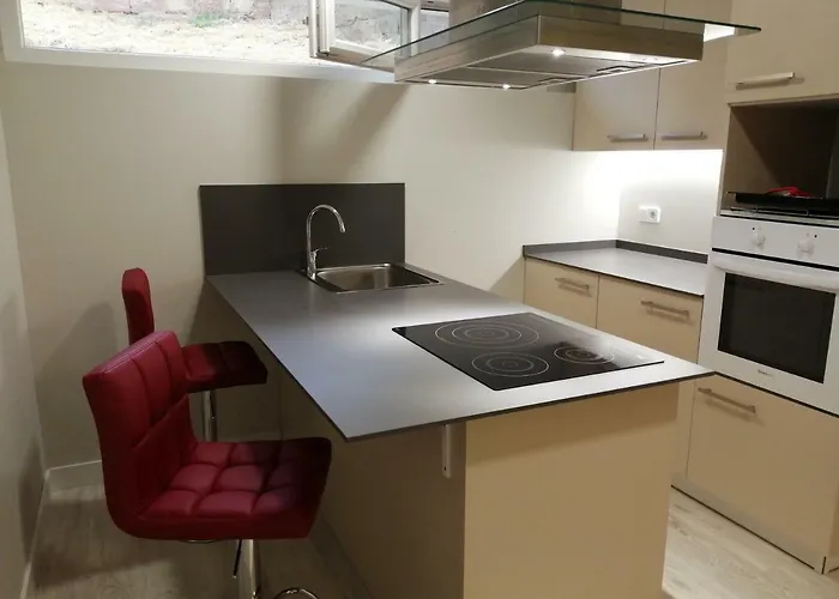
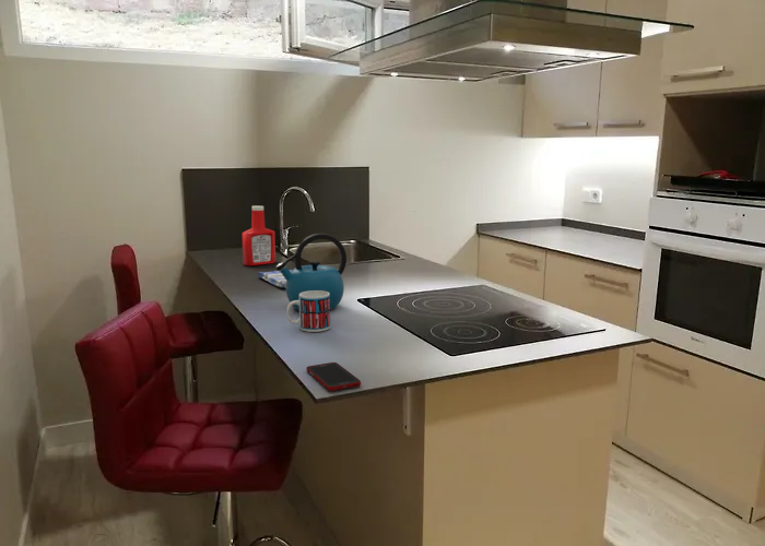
+ mug (309, 311)
+ kettle (311, 271)
+ cell phone (332, 376)
+ soap bottle (258, 235)
+ dish towel (285, 280)
